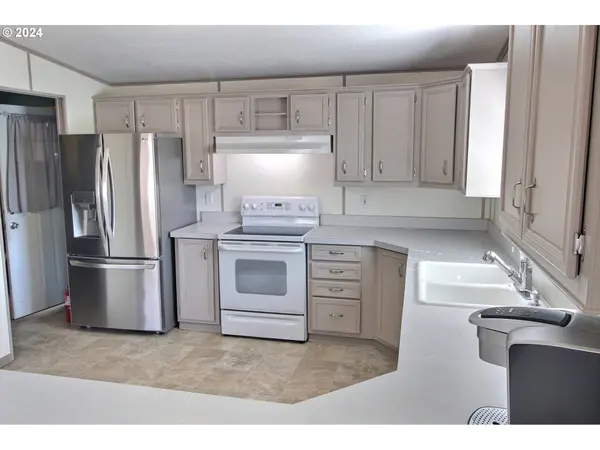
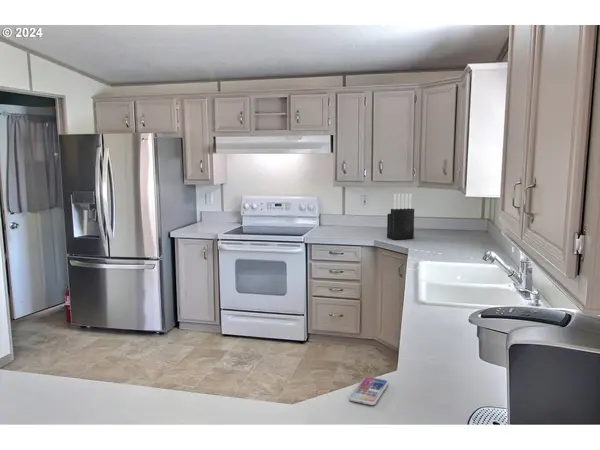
+ knife block (399, 215)
+ smartphone (369, 390)
